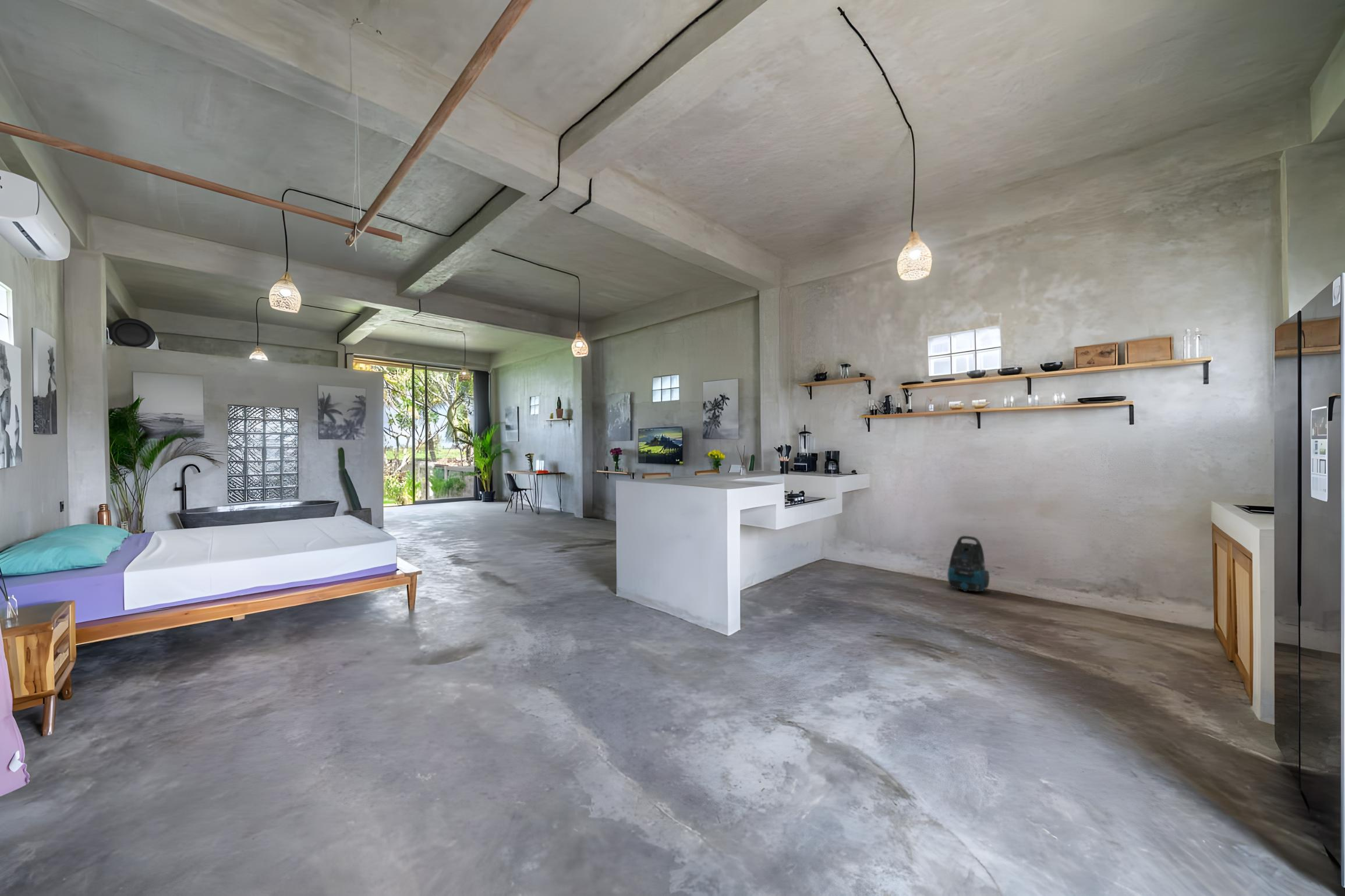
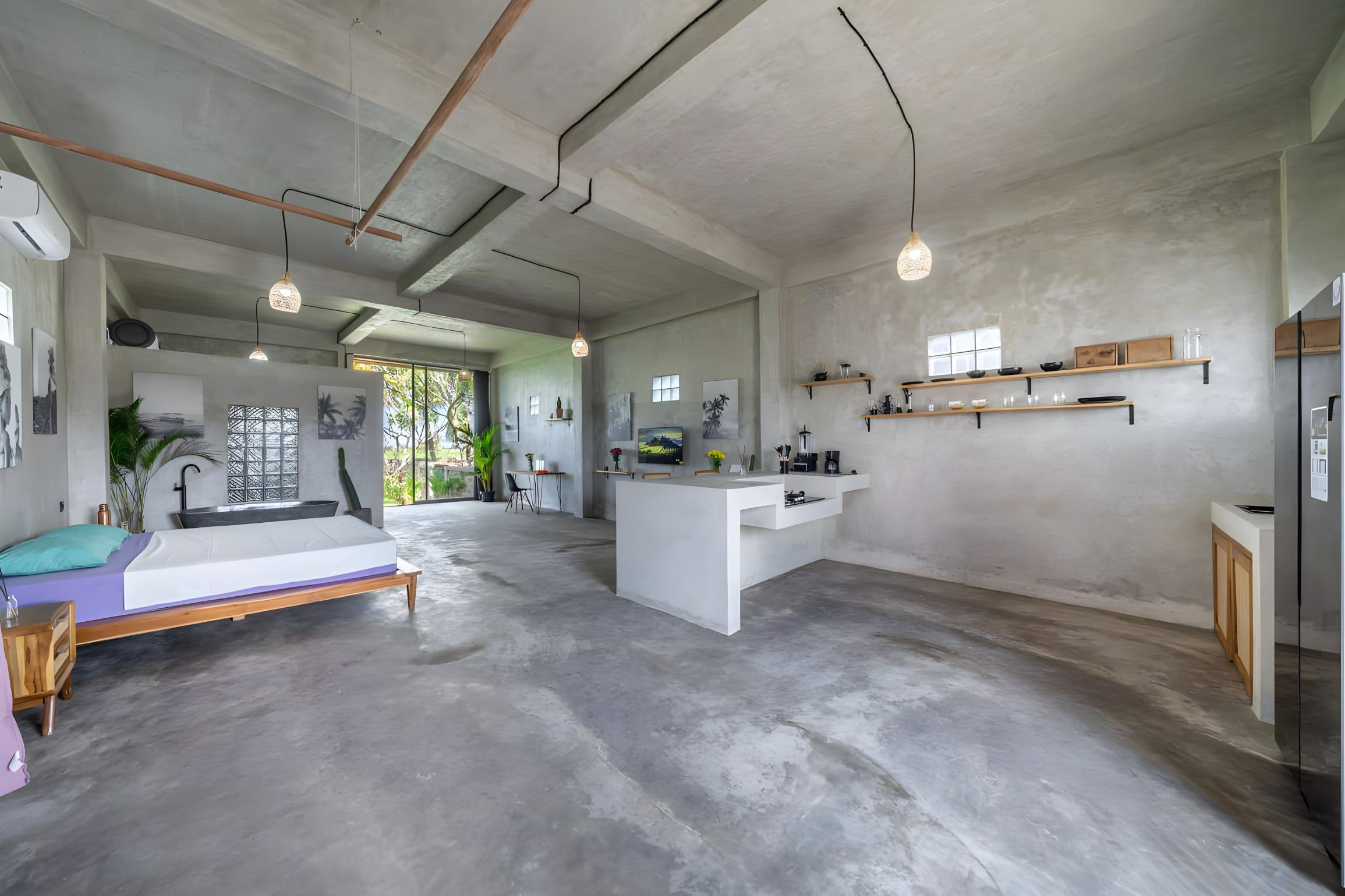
- vacuum cleaner (966, 563)
